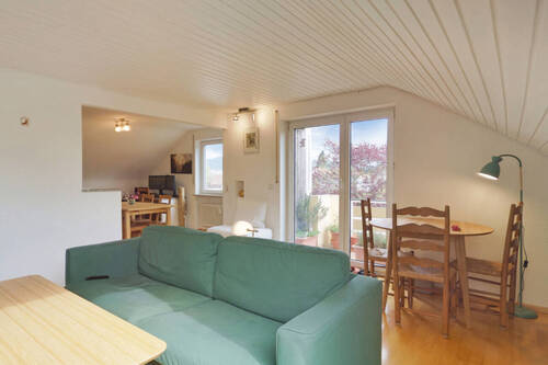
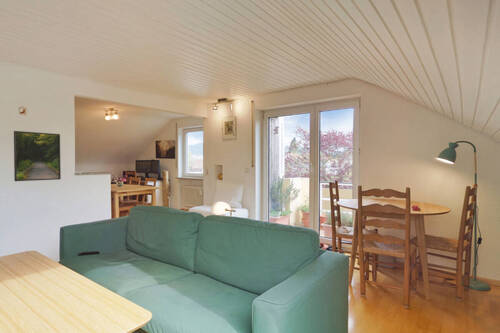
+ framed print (38, 156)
